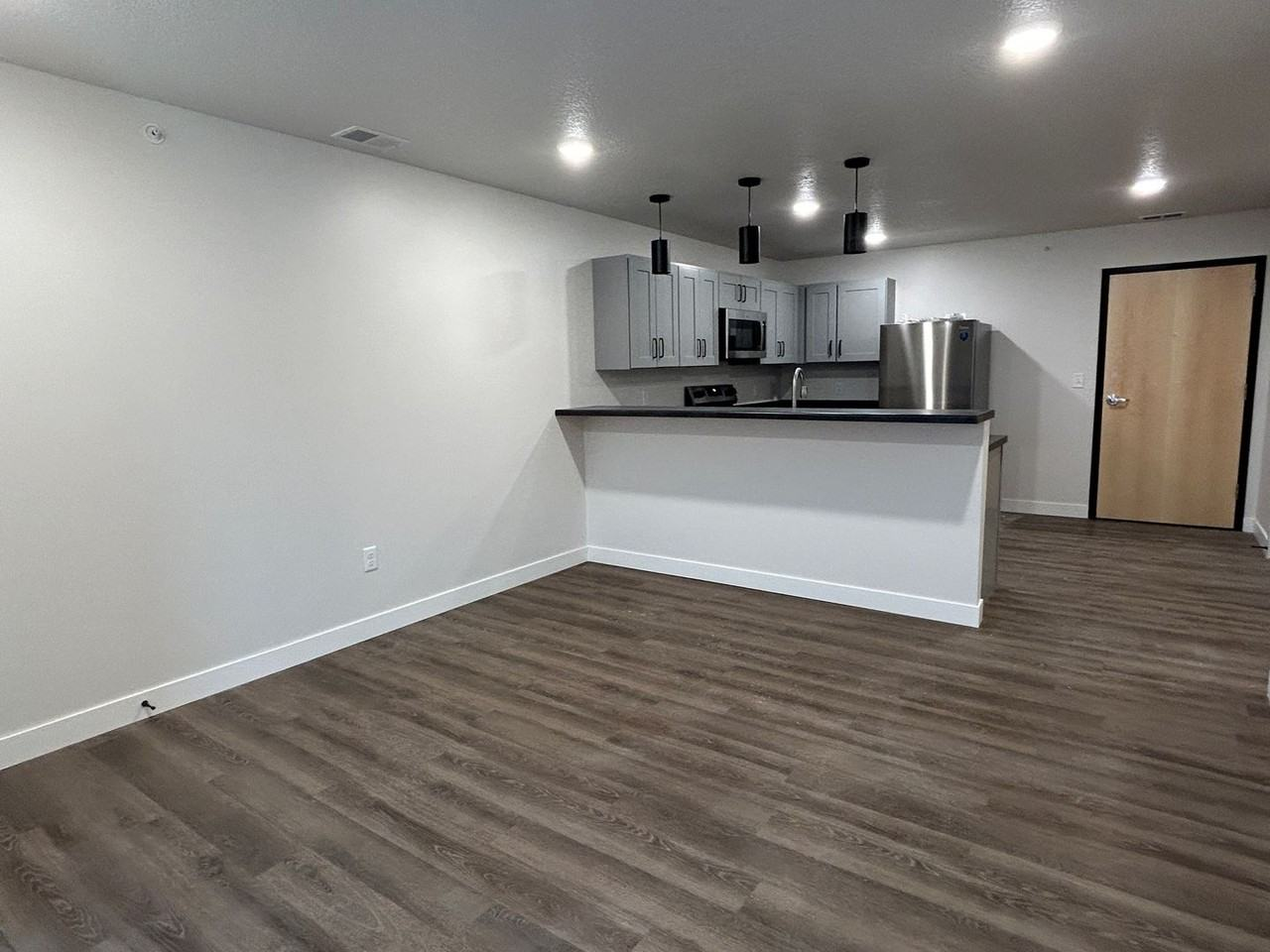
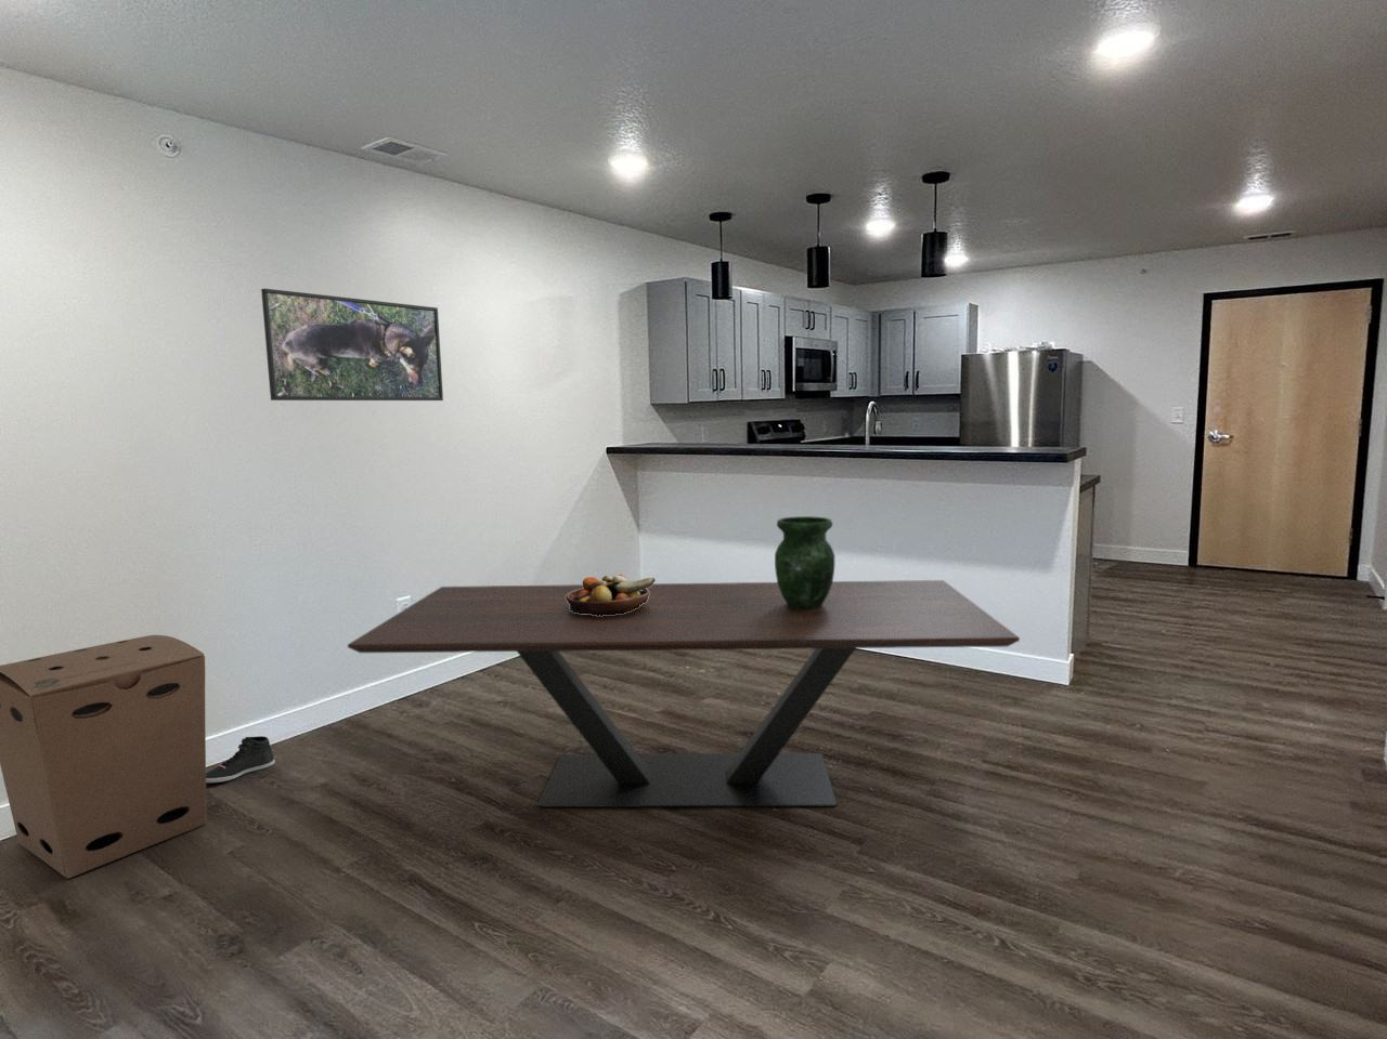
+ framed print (360, 349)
+ cardboard box (105, 744)
+ sneaker (236, 756)
+ dining table (686, 648)
+ vase (804, 562)
+ fruit bowl (608, 588)
